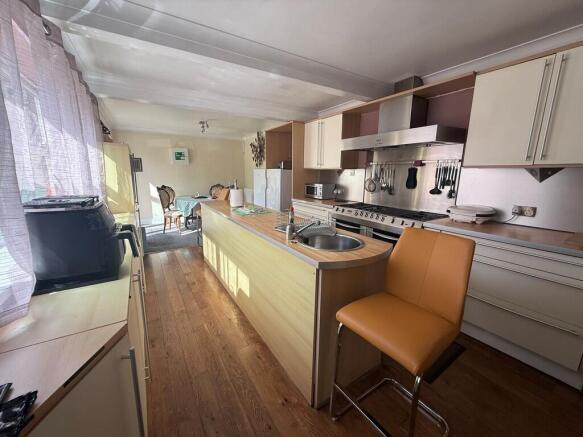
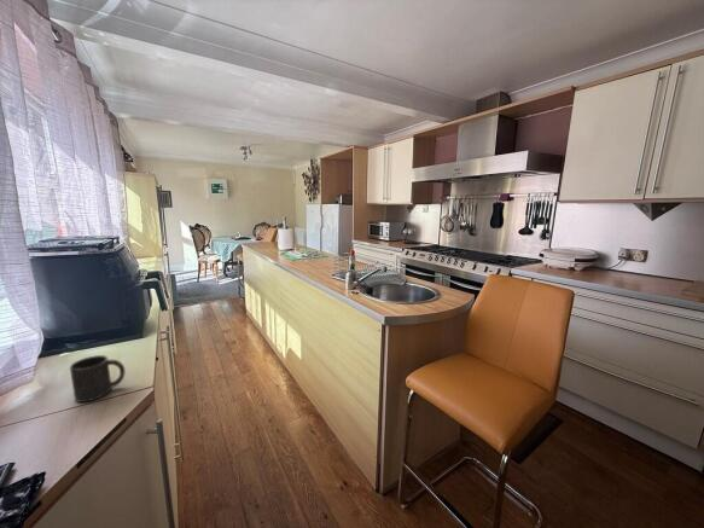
+ mug (99, 376)
